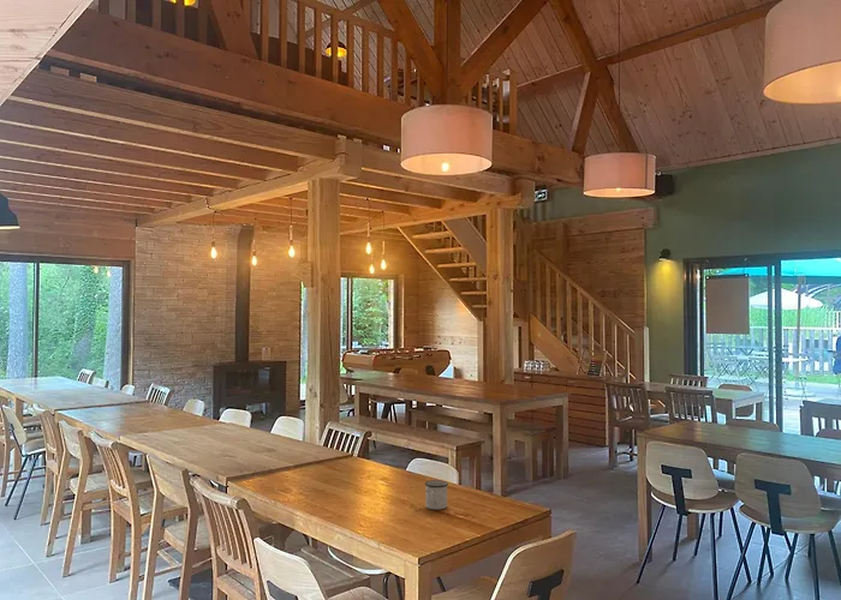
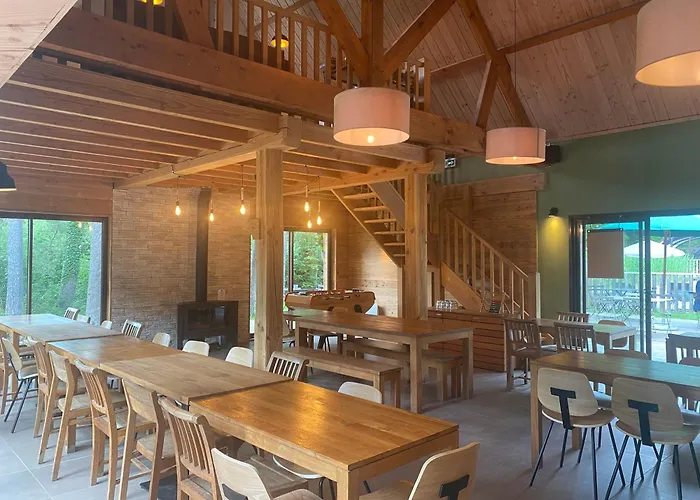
- mug (435, 496)
